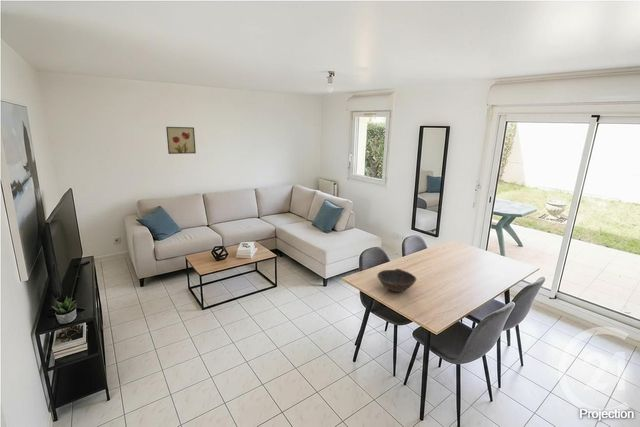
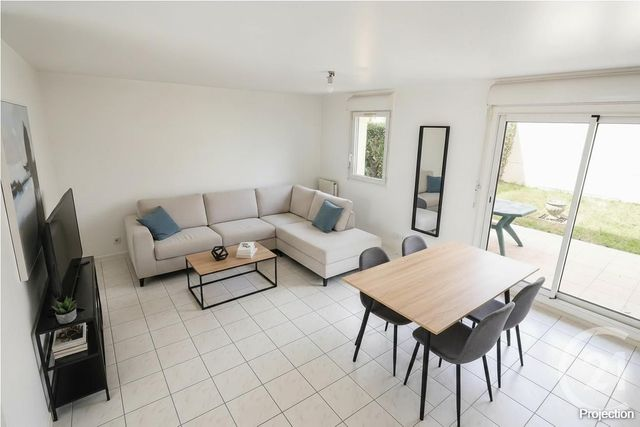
- wall art (181, 140)
- bowl (396, 282)
